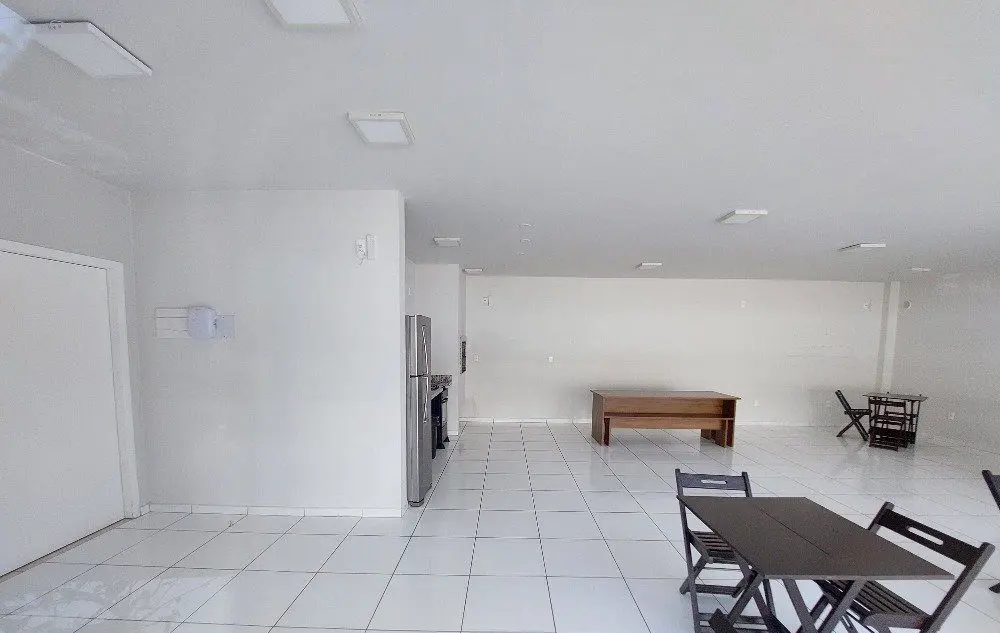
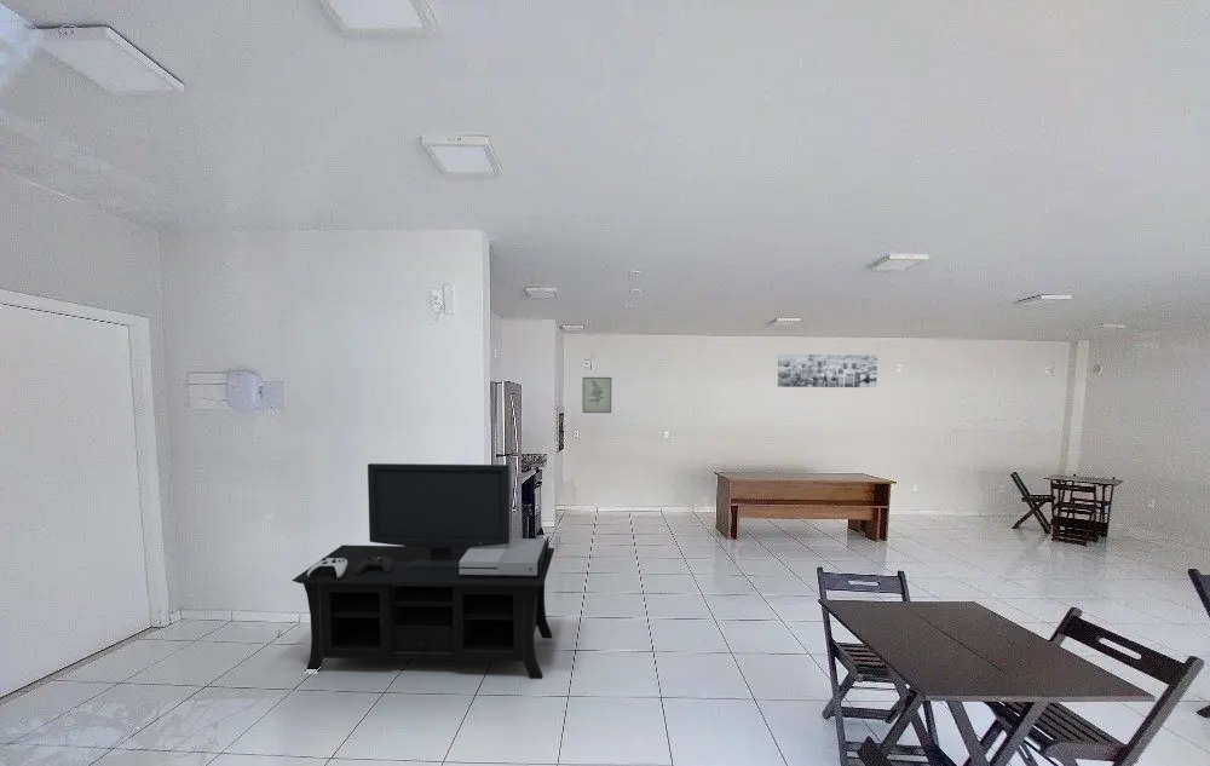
+ wall art (597, 394)
+ wall art (826, 370)
+ media console (433, 561)
